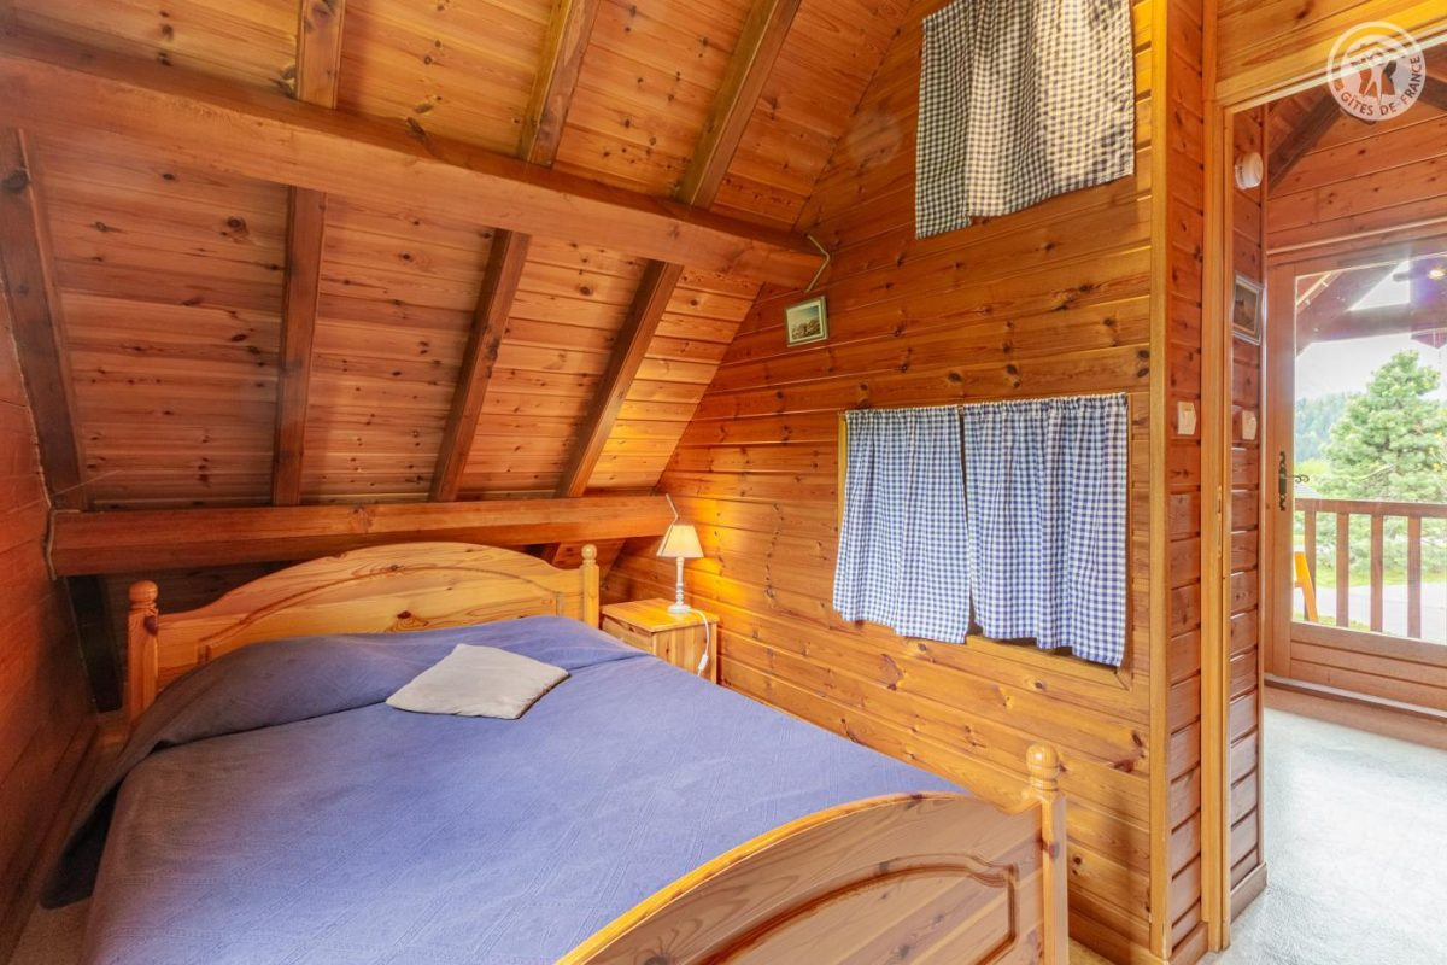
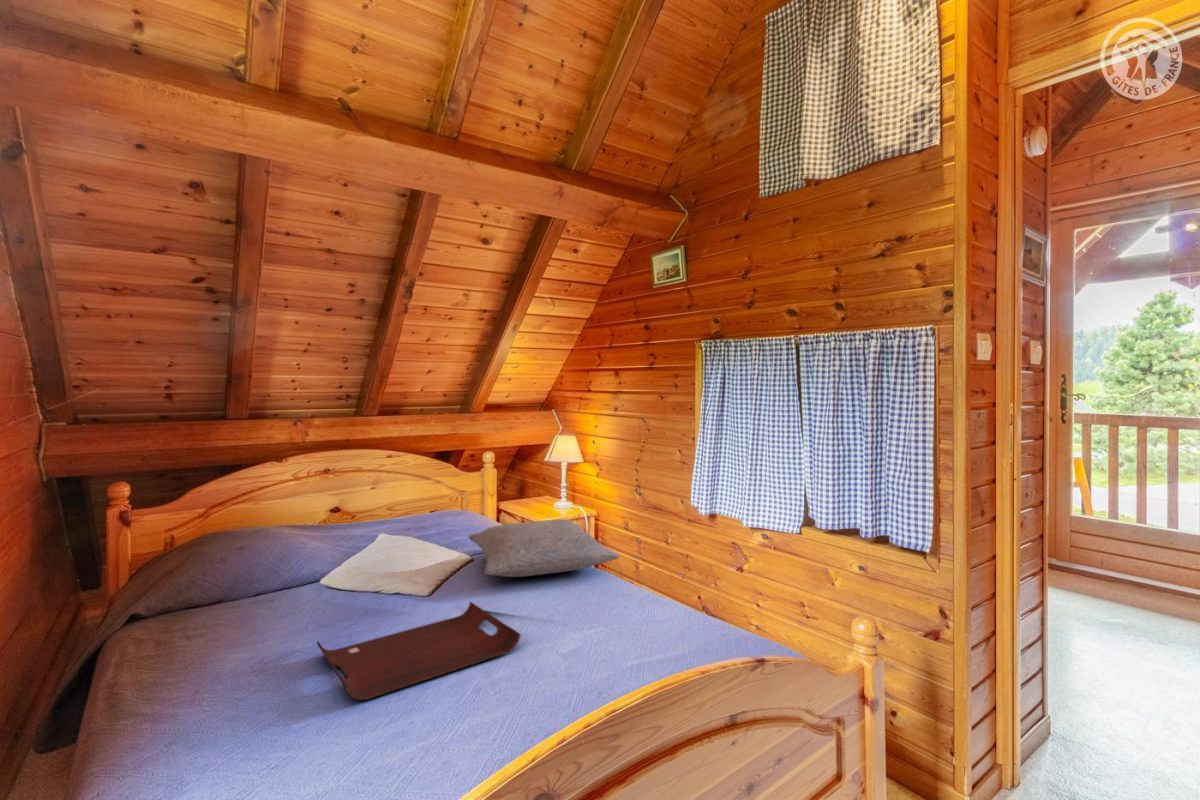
+ pillow (539, 546)
+ serving tray (419, 645)
